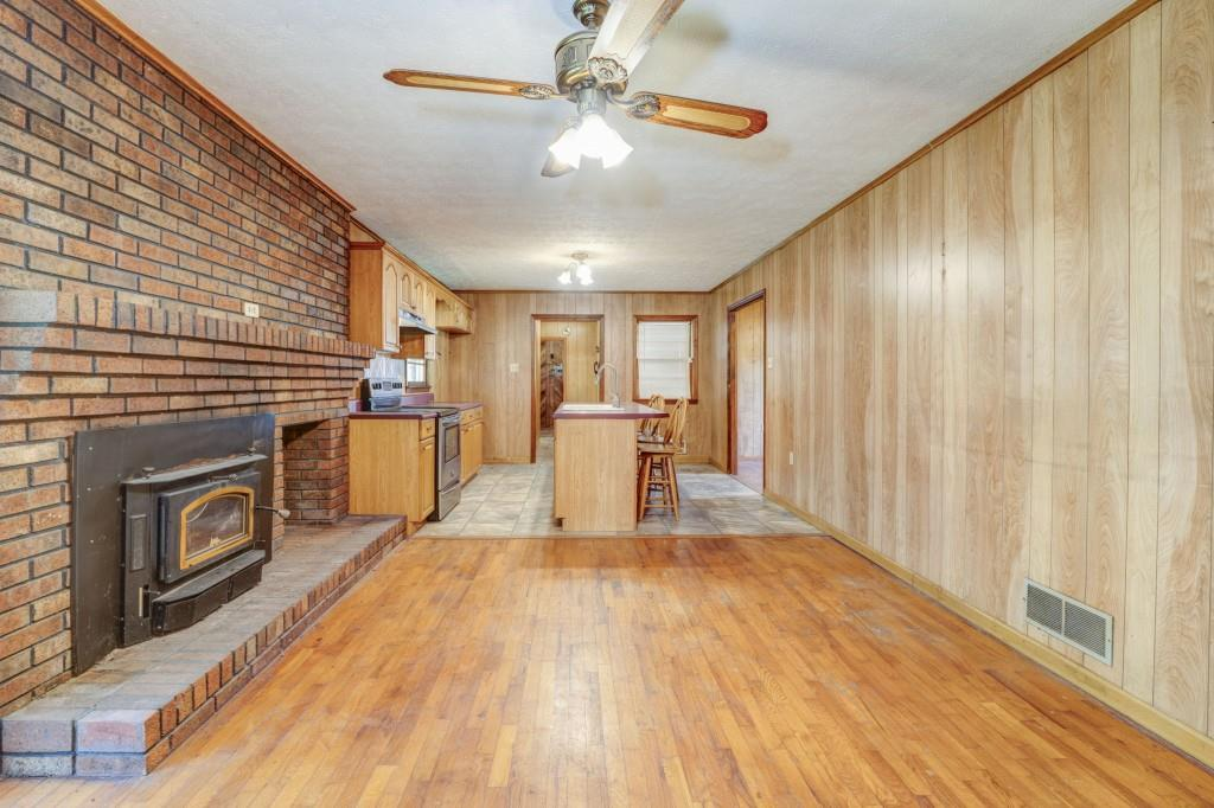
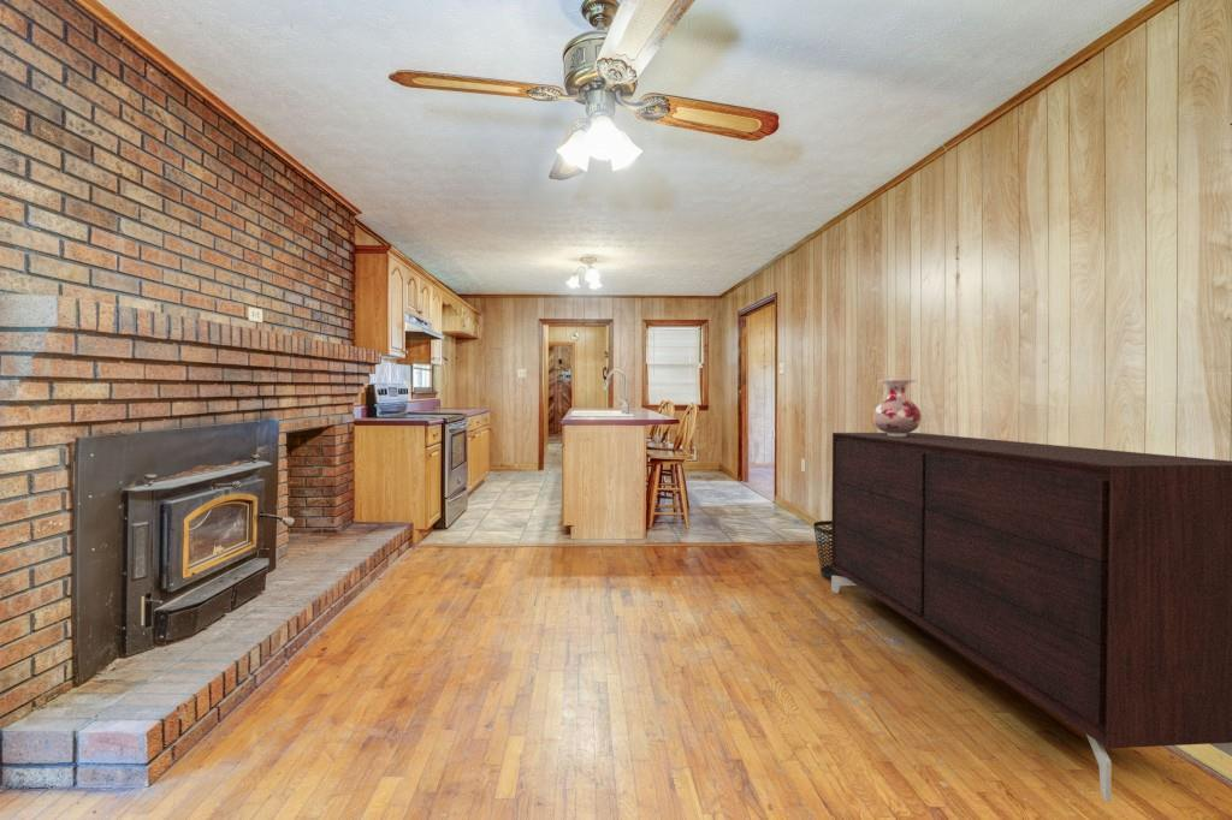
+ sideboard (976, 552)
+ wastebasket (830, 549)
+ vase (896, 406)
